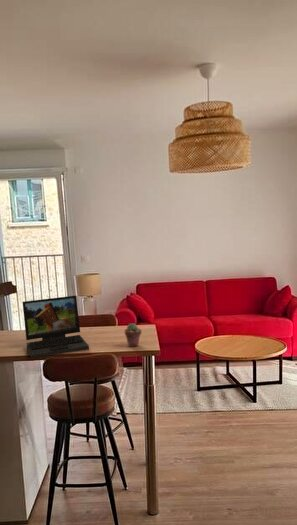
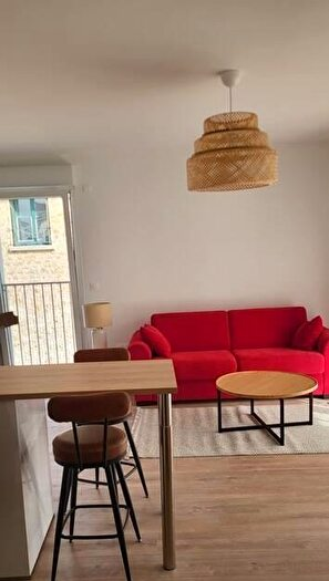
- potted succulent (133, 334)
- laptop (54, 324)
